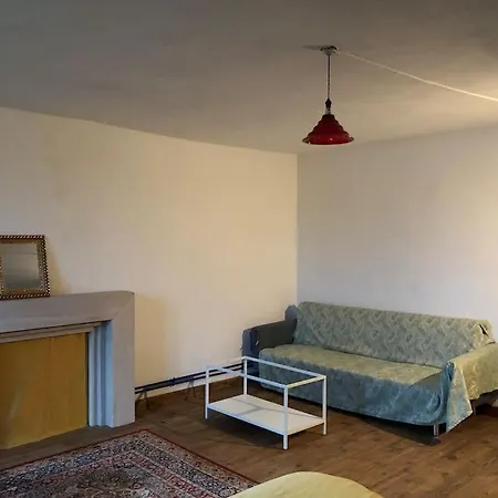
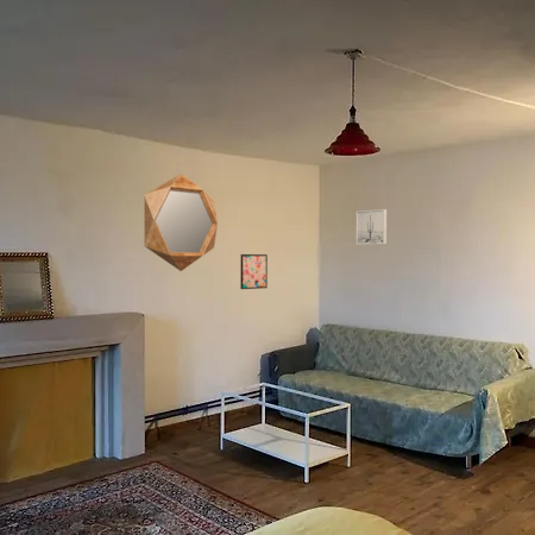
+ wall art (371, 227)
+ wall art (253, 271)
+ home mirror (183, 222)
